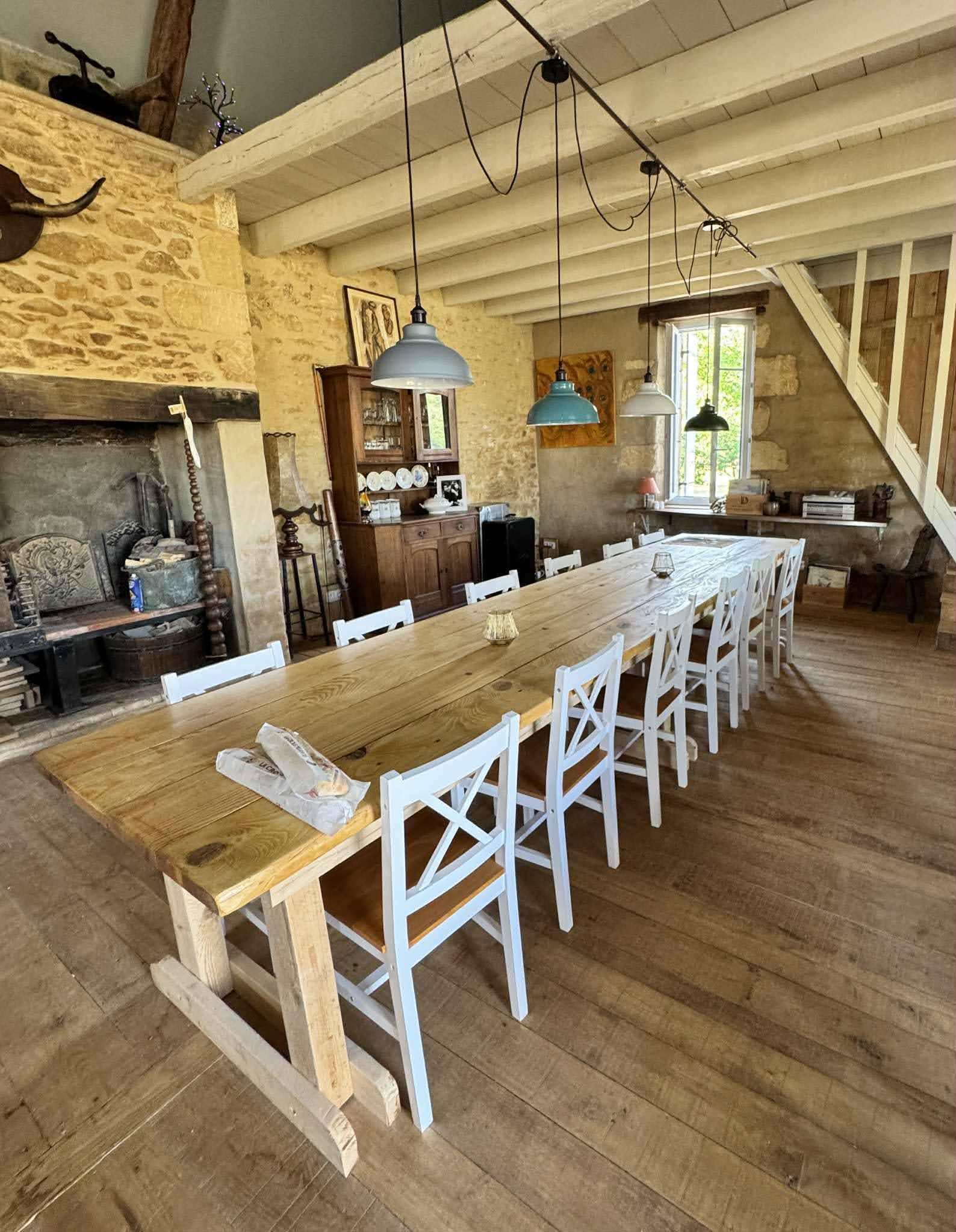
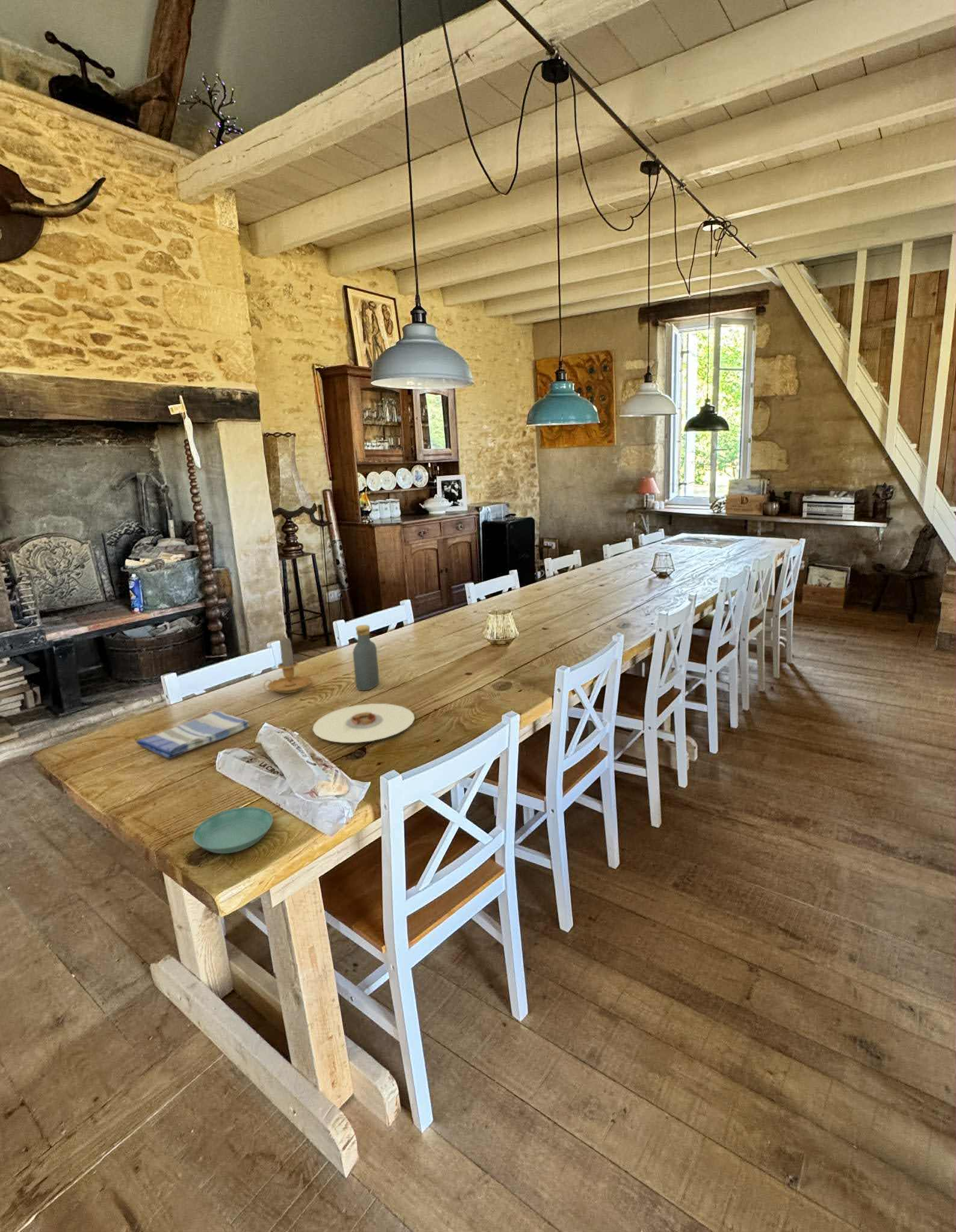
+ vodka (365, 656)
+ candle (284, 664)
+ dish towel (194, 732)
+ saucer (234, 832)
+ plate (364, 719)
